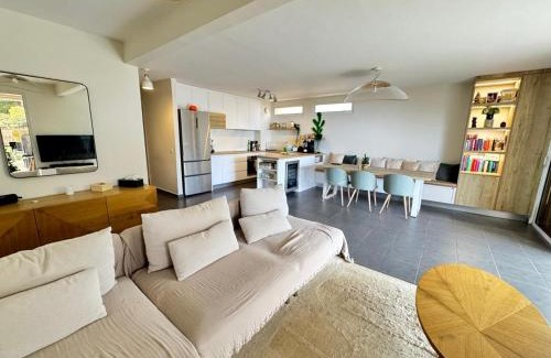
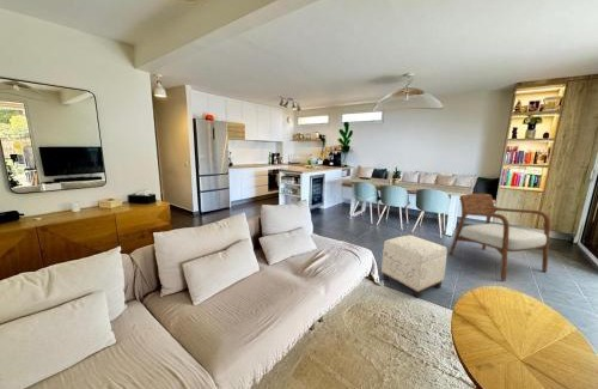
+ armchair (498, 231)
+ ottoman (413, 262)
